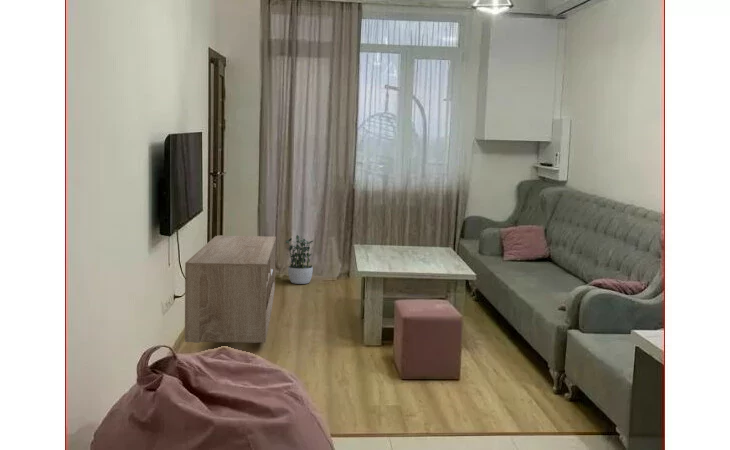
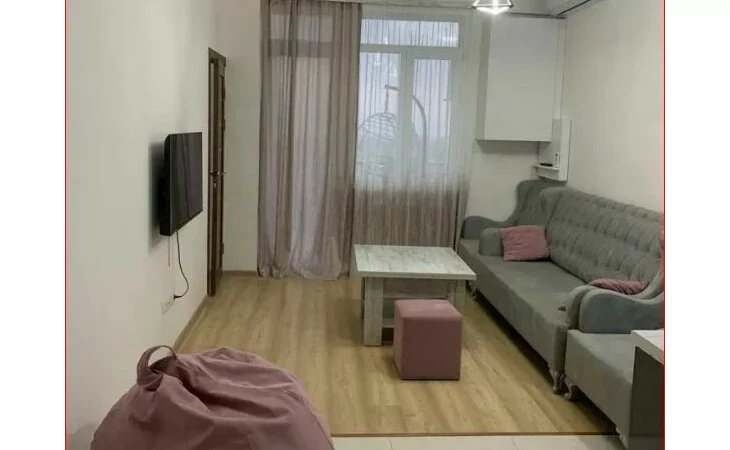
- potted plant (299, 258)
- tv stand (237, 281)
